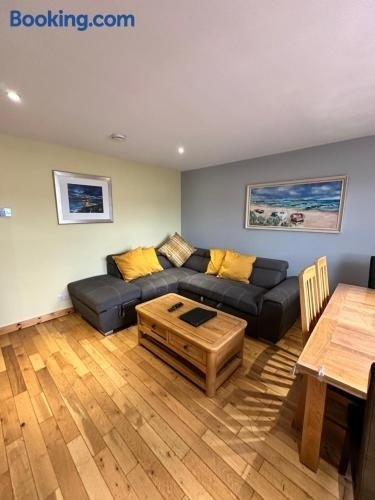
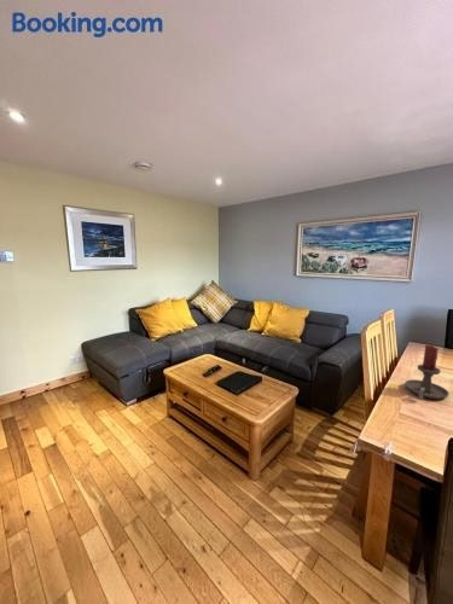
+ candle holder (428, 370)
